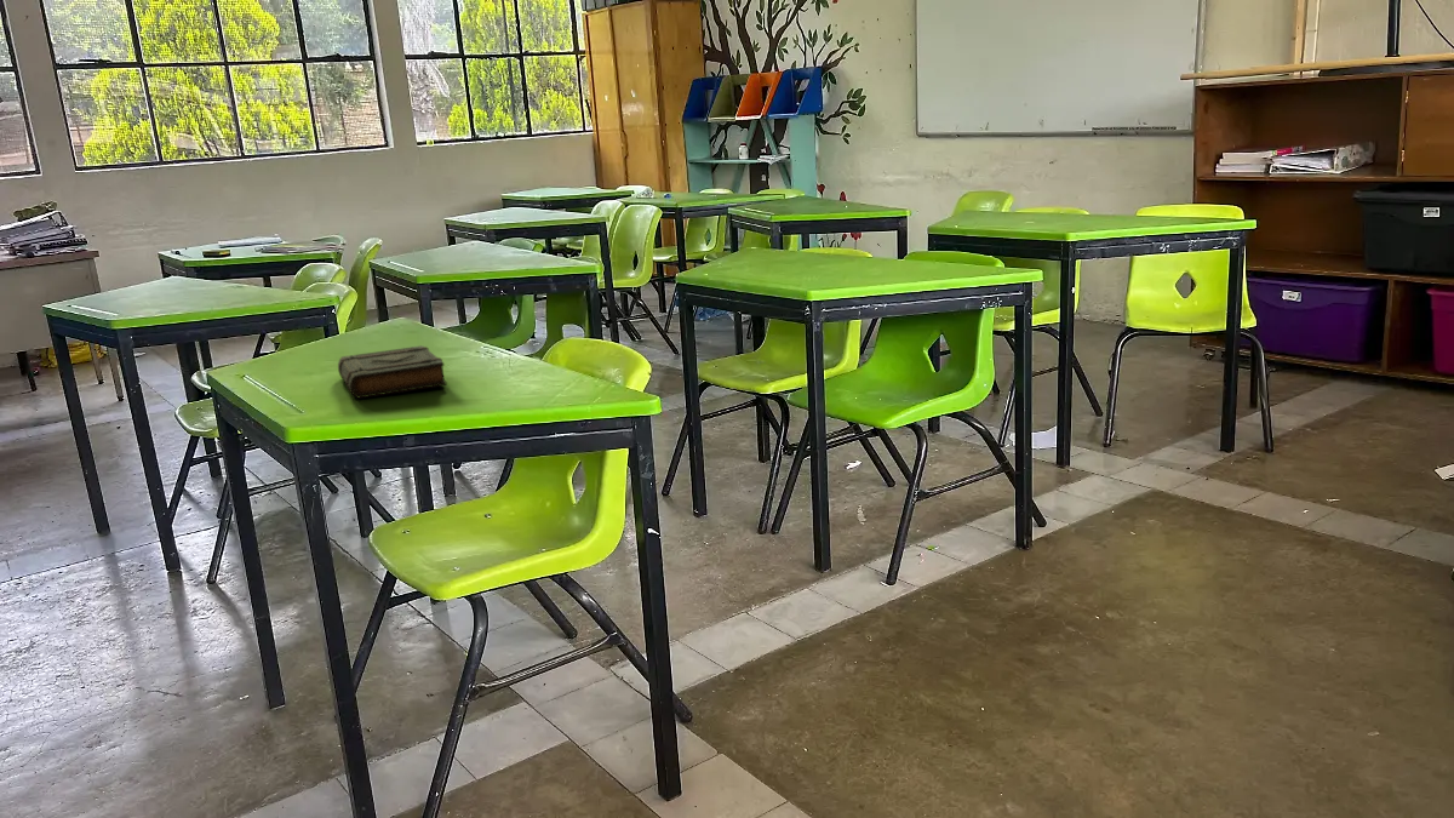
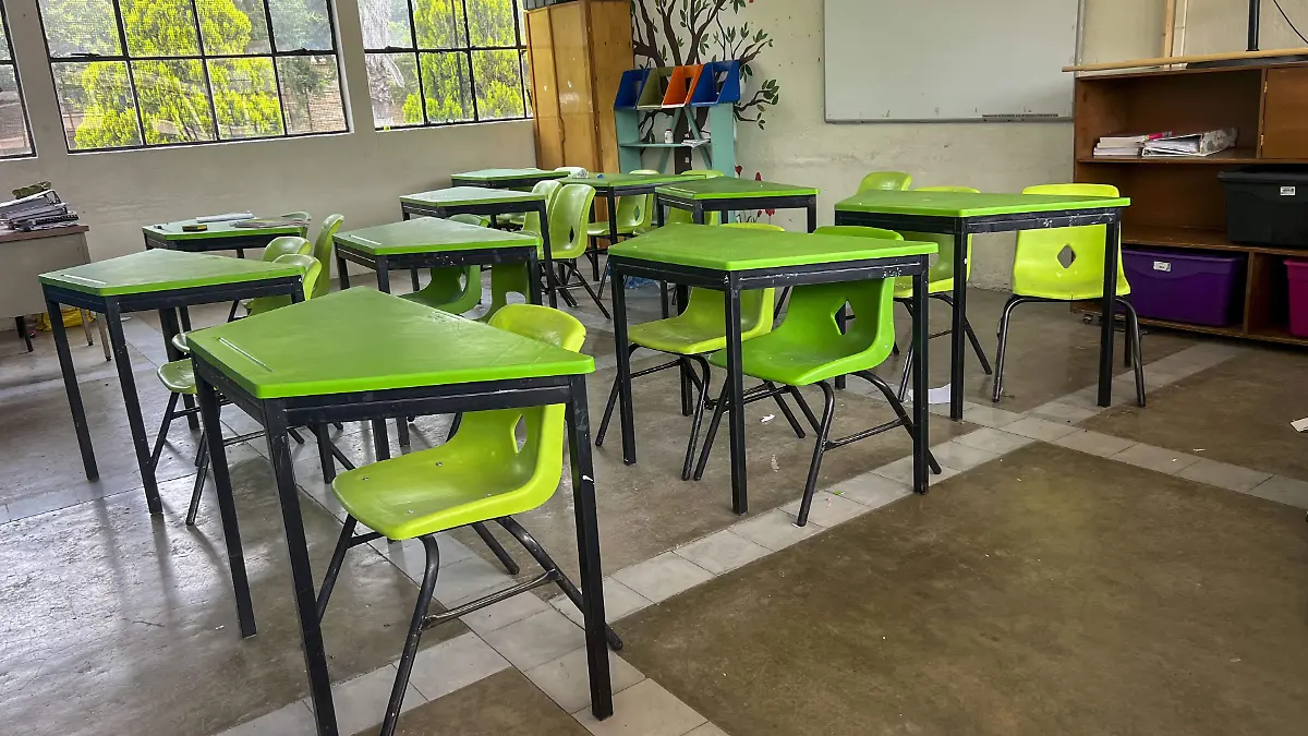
- book (389, 370)
